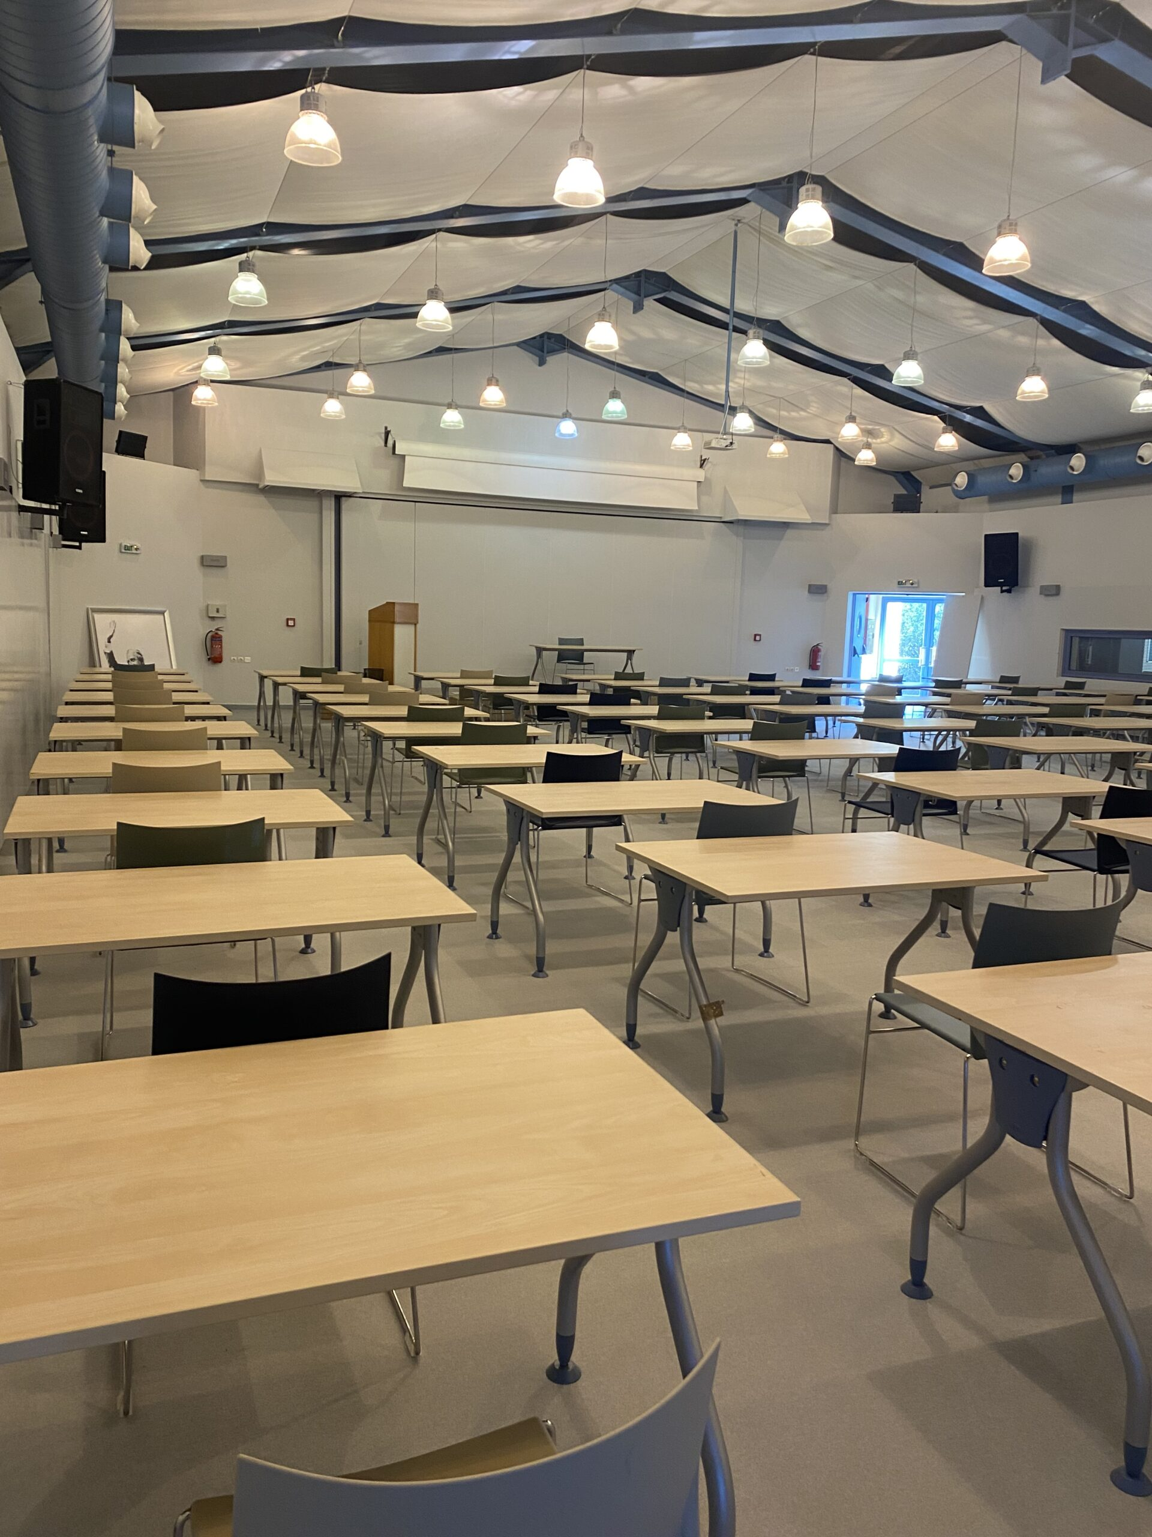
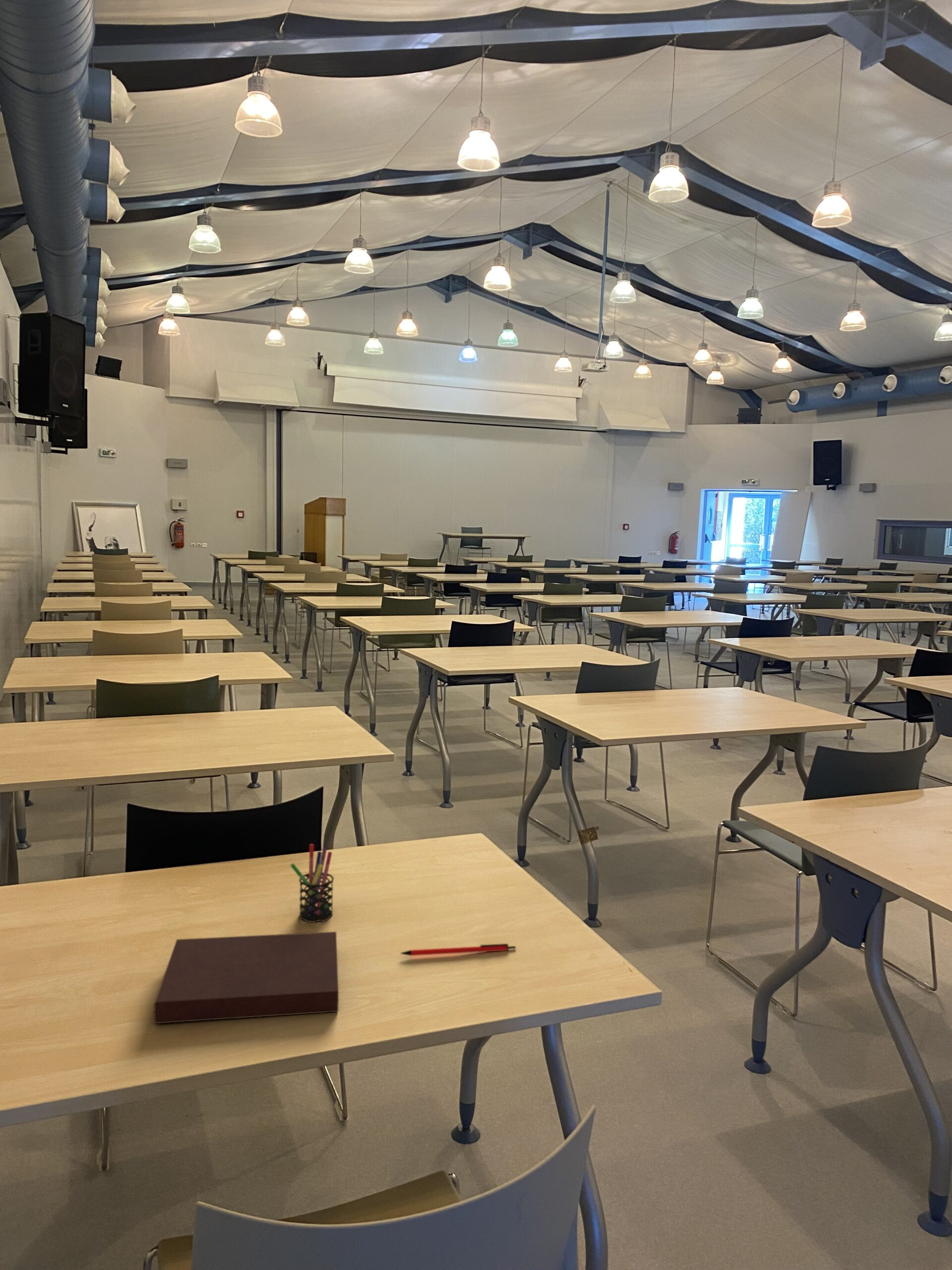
+ pen (458, 950)
+ pen holder (312, 884)
+ notebook (253, 974)
